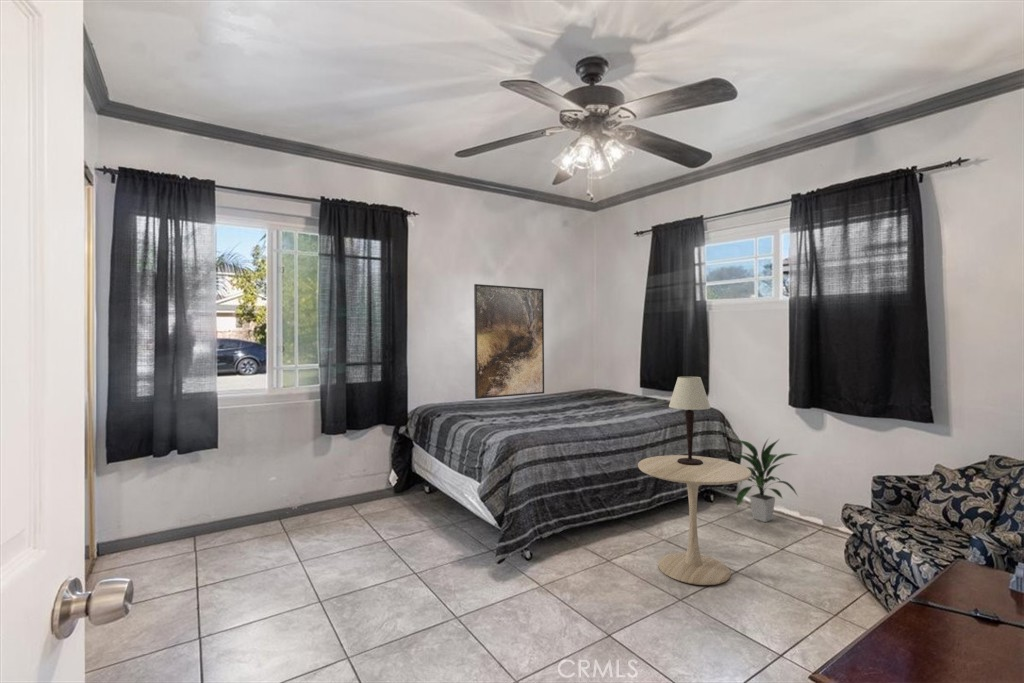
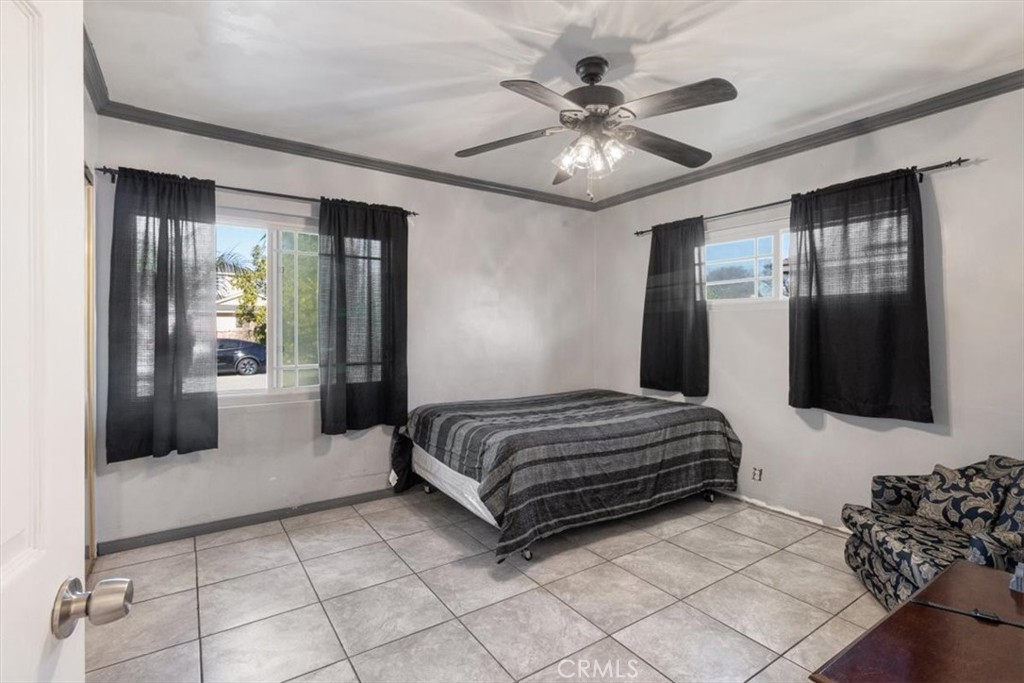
- side table (693, 517)
- indoor plant (759, 477)
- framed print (510, 341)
- table lamp (689, 419)
